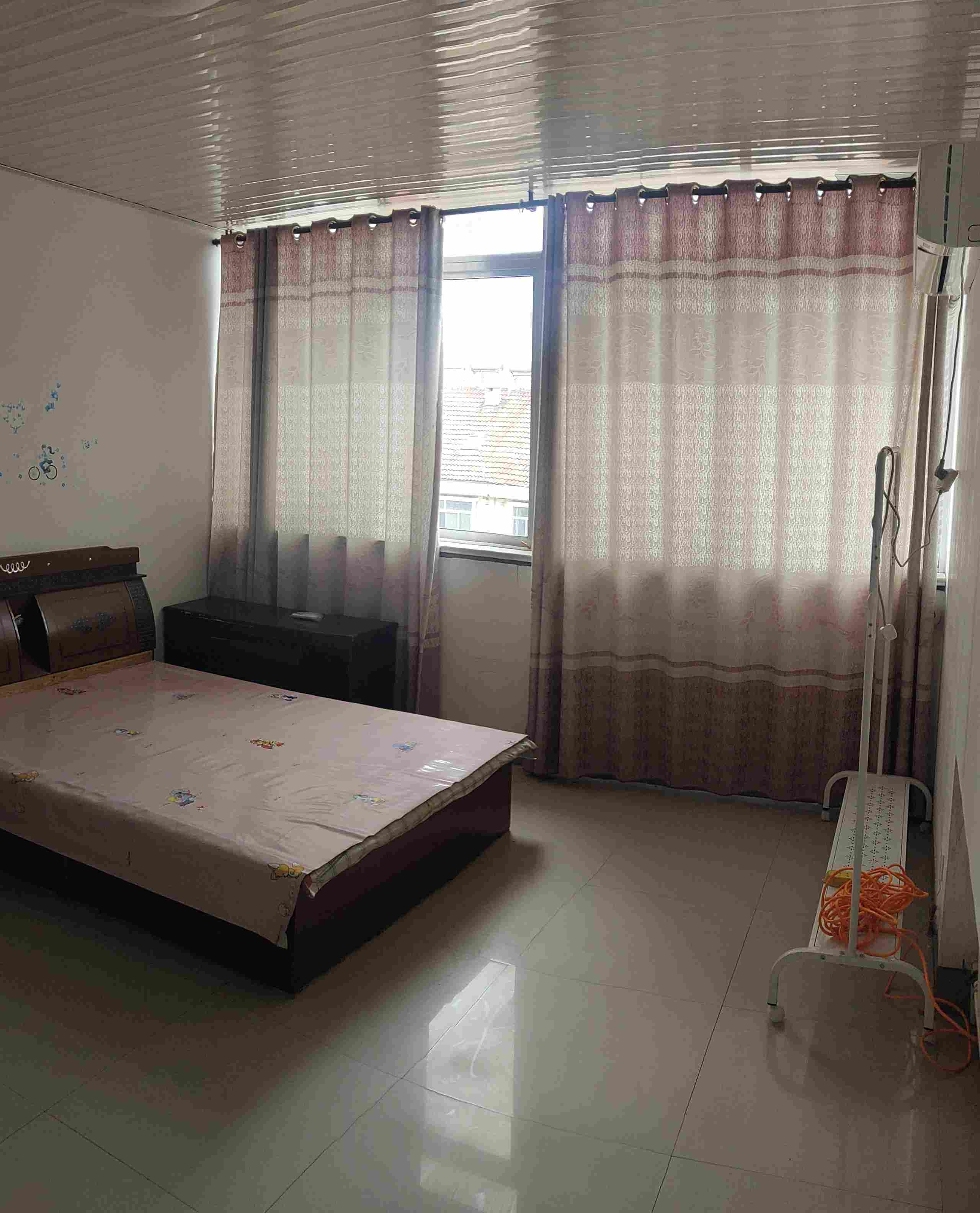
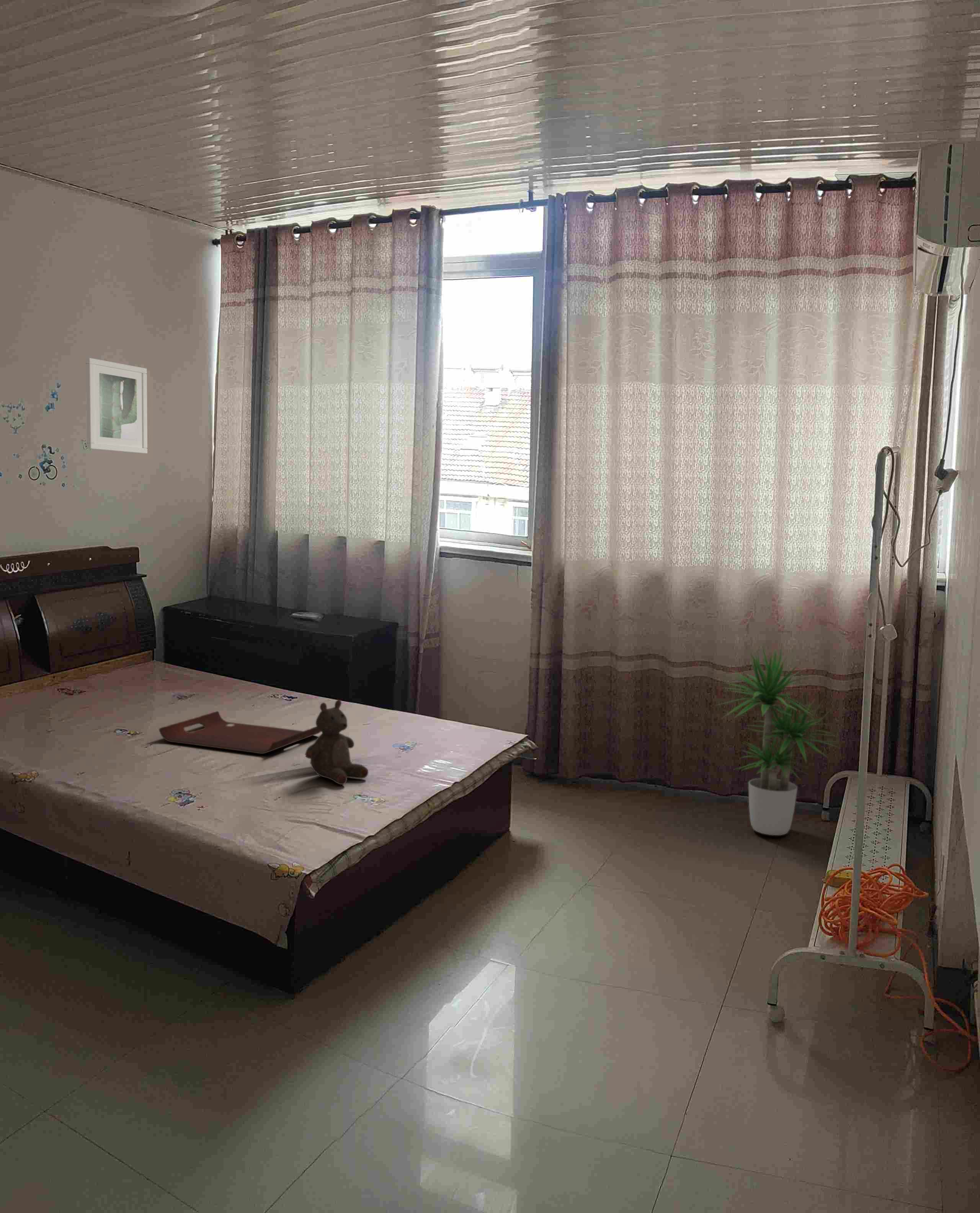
+ potted plant (776, 739)
+ stuffed bear (338, 741)
+ serving tray (243, 732)
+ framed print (118, 407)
